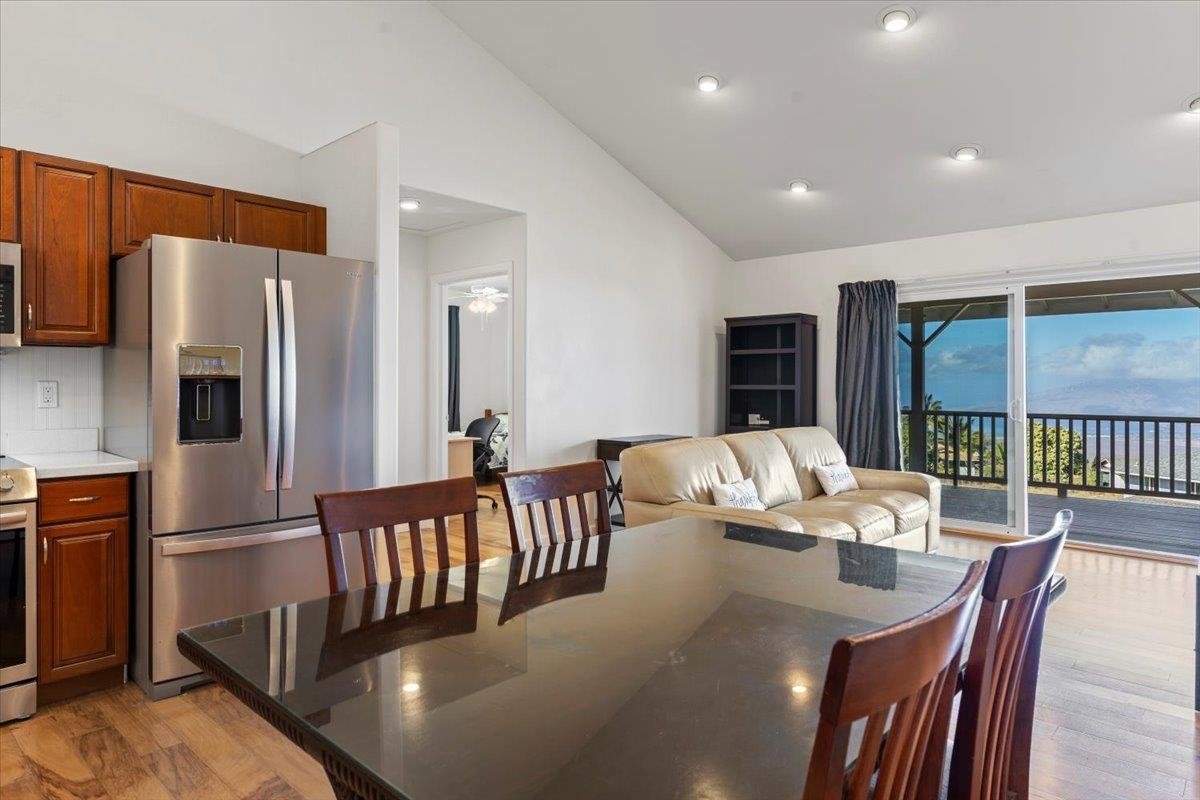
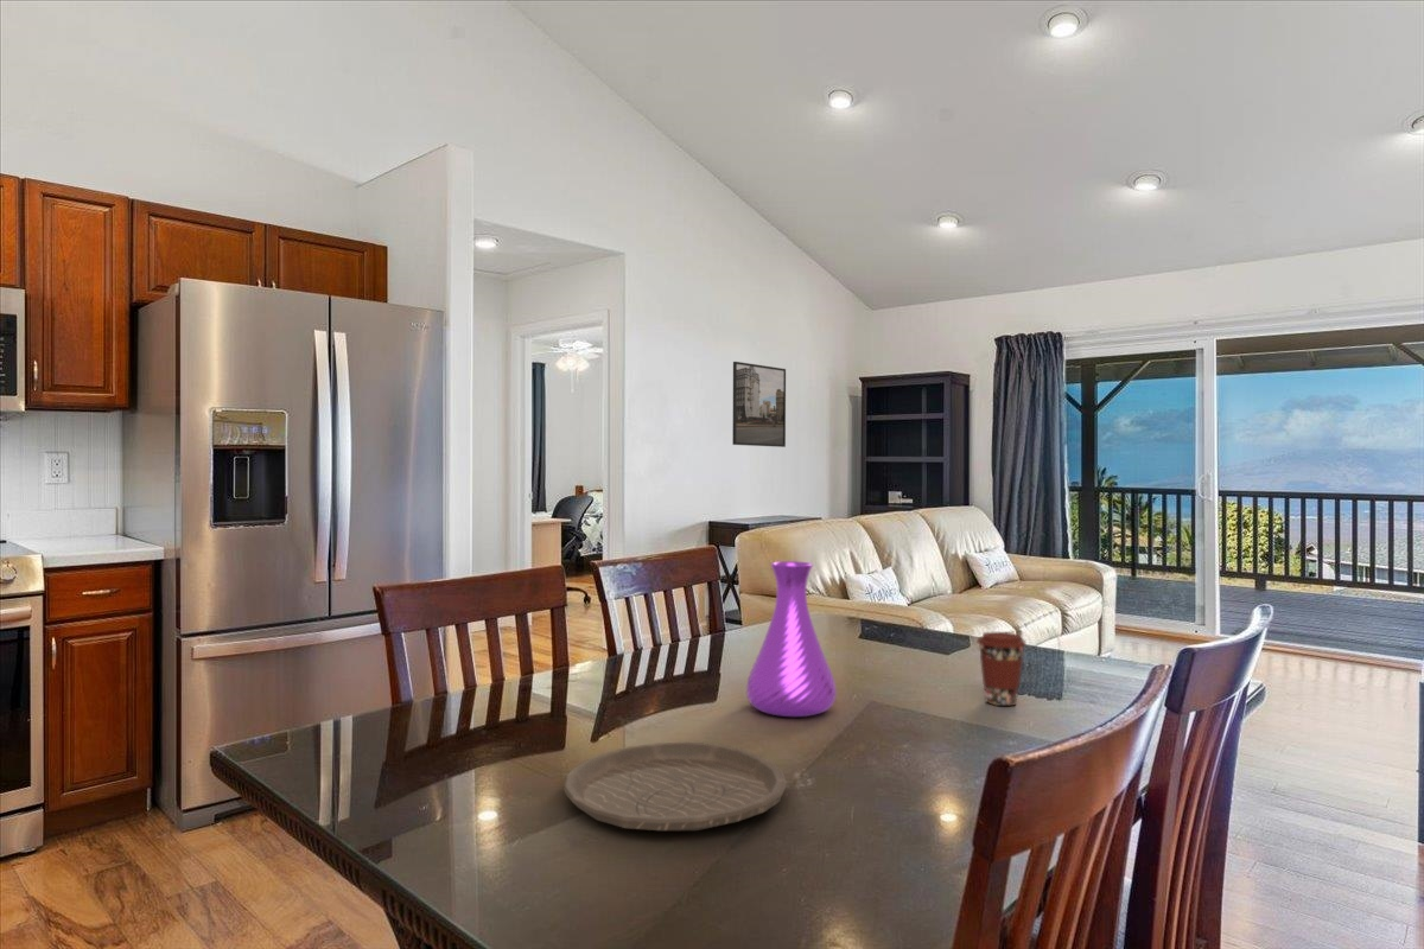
+ coffee cup (1000, 668)
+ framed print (759, 405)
+ vase (790, 636)
+ plate (675, 784)
